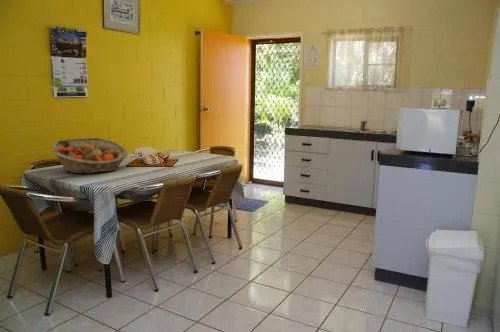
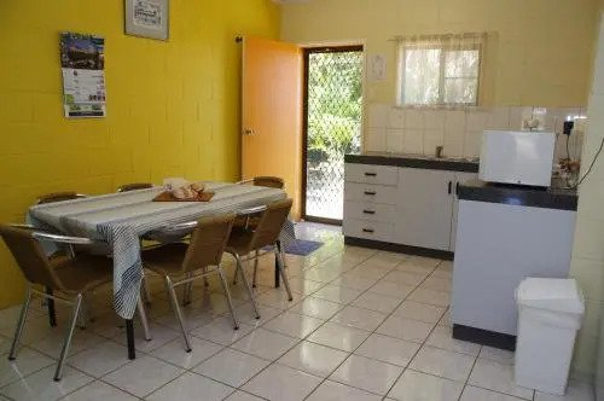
- fruit basket (90, 154)
